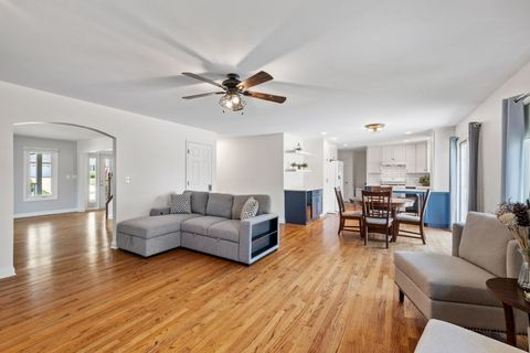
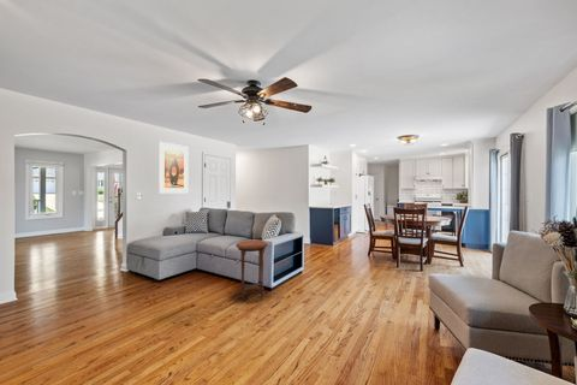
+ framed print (174, 168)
+ side table (258, 268)
